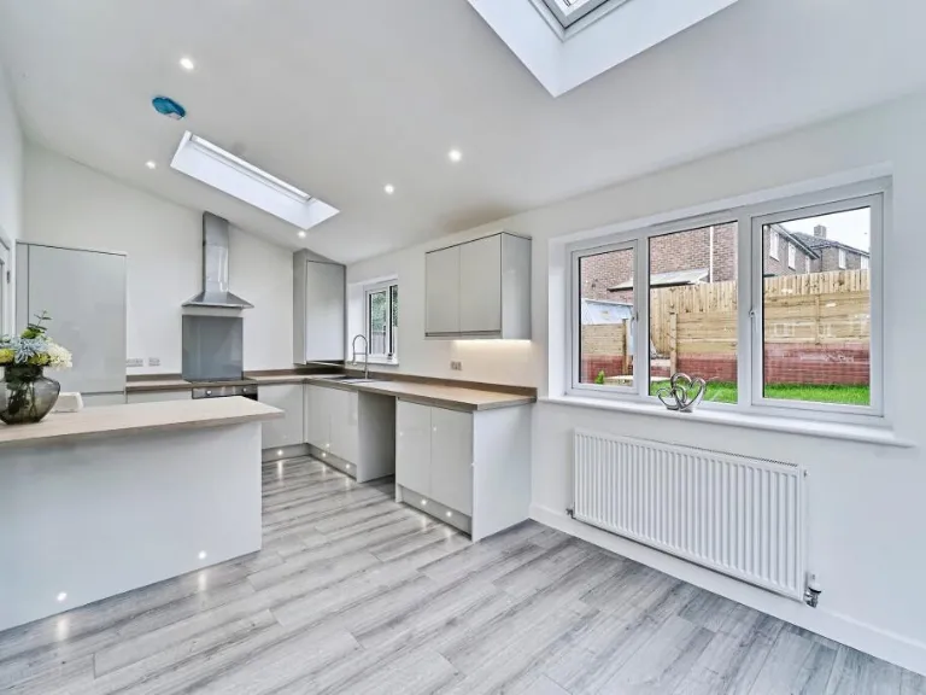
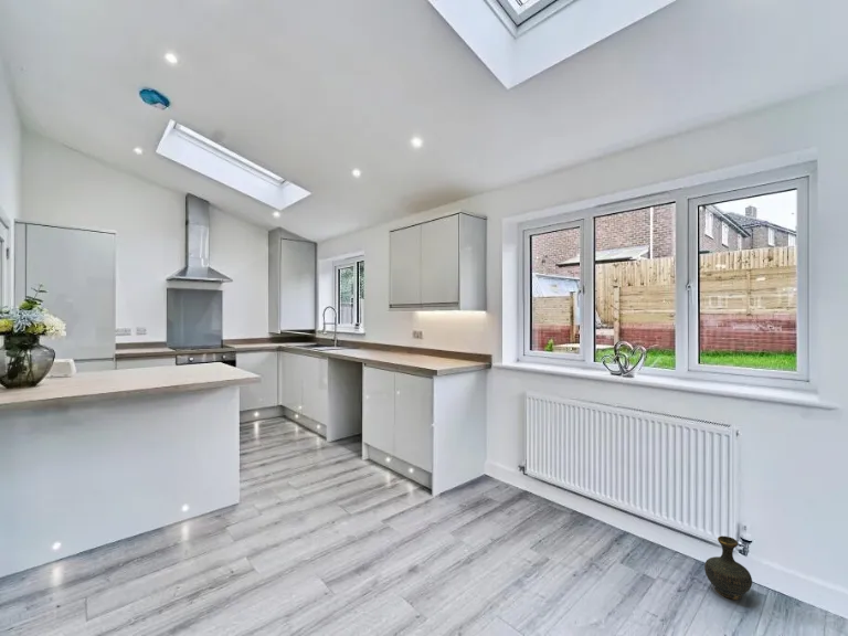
+ ceramic jug (728, 565)
